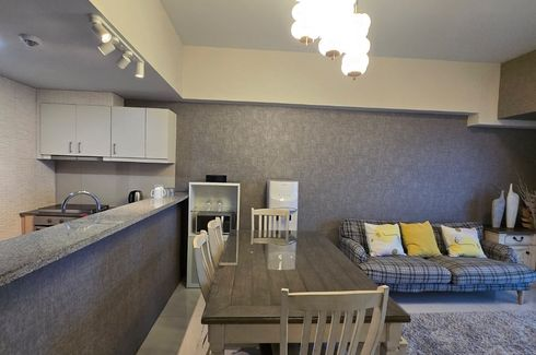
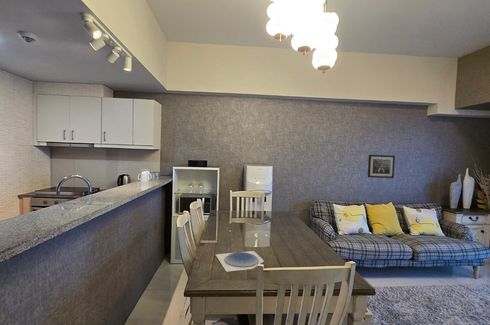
+ plate (241, 258)
+ wall art (381, 166)
